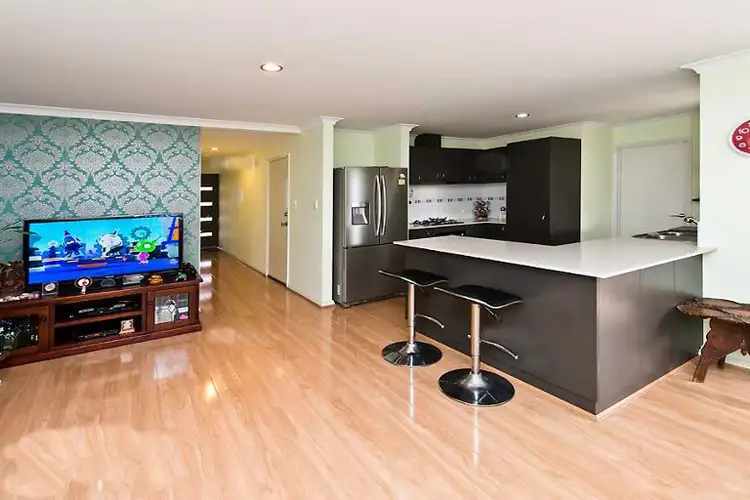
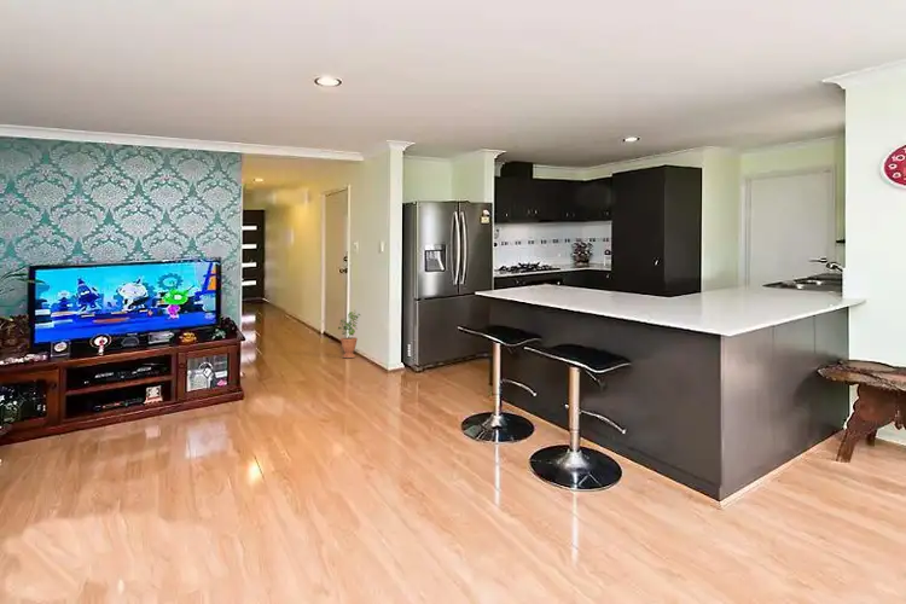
+ potted plant (349, 332)
